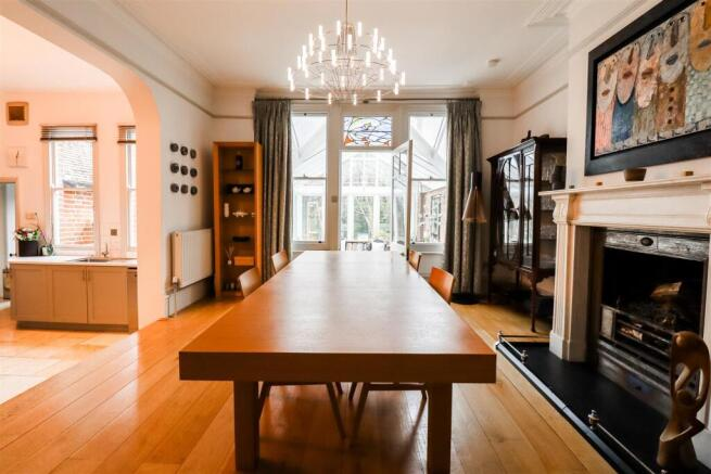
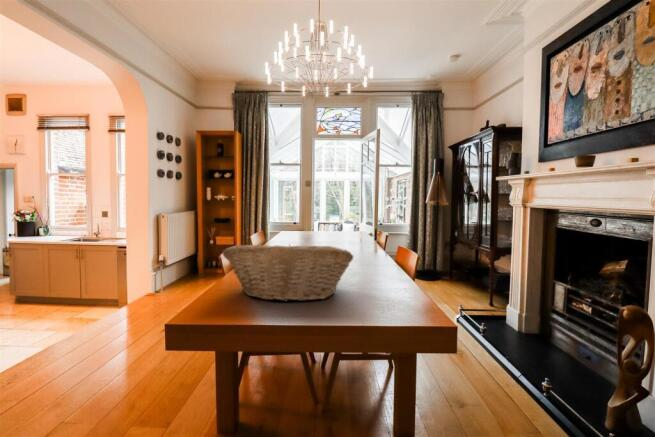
+ fruit basket (288, 266)
